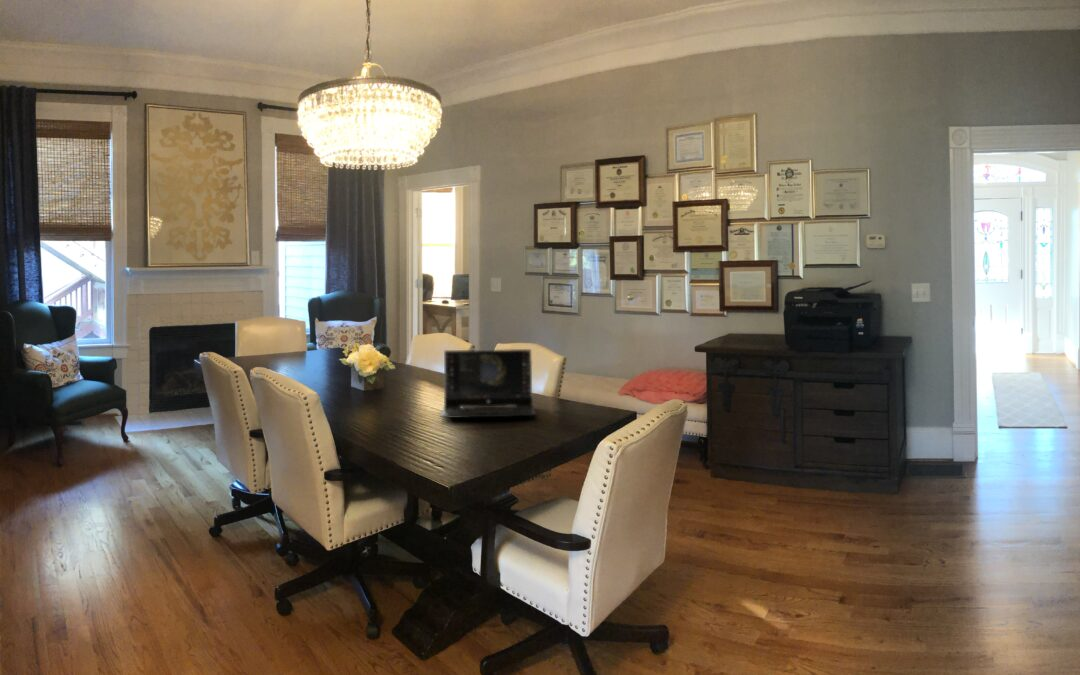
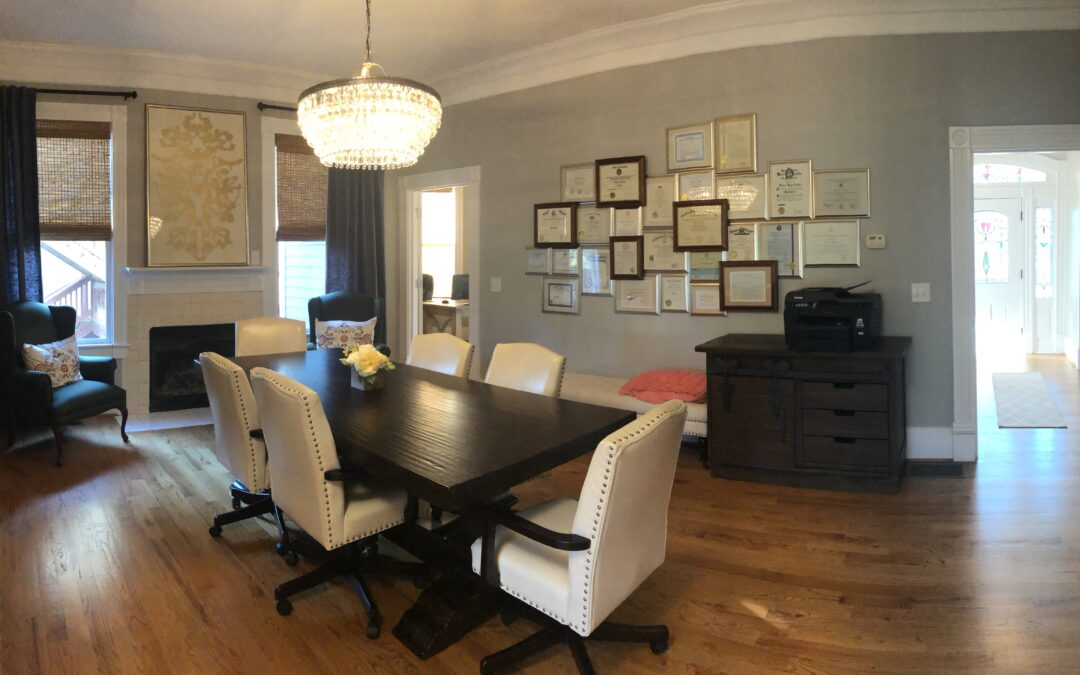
- laptop (488, 382)
